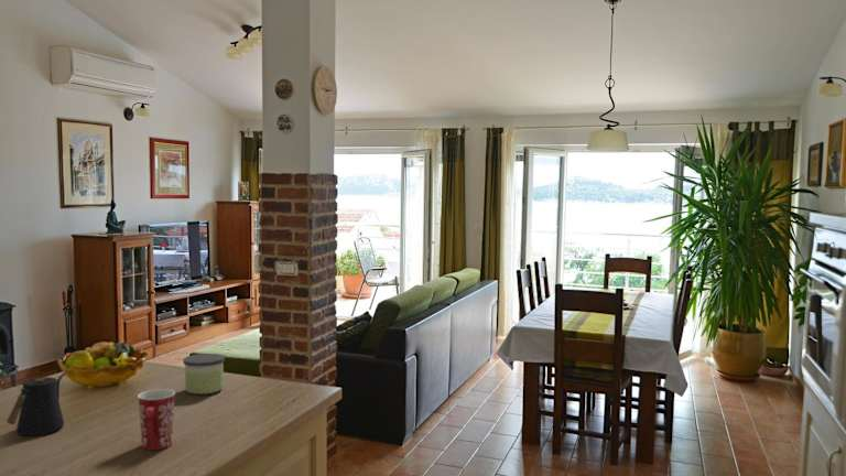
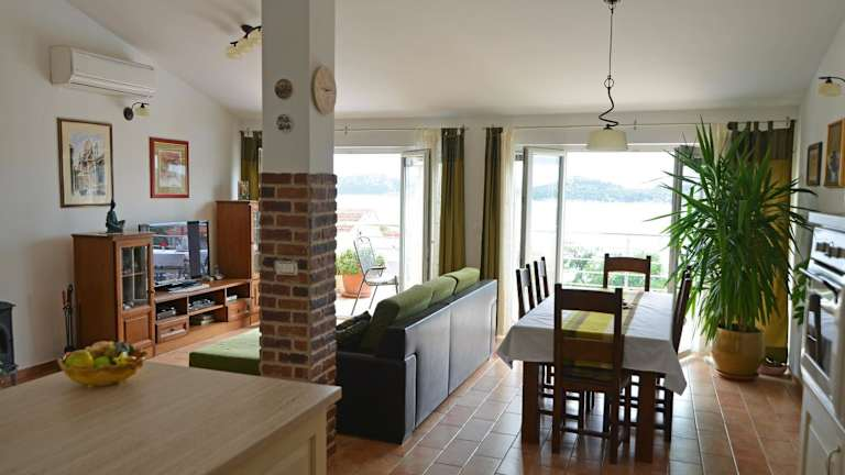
- candle (204, 374)
- kettle (39, 404)
- mug (154, 421)
